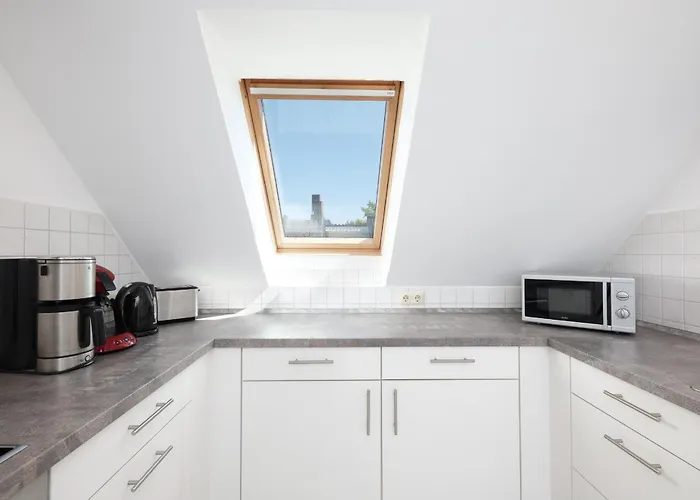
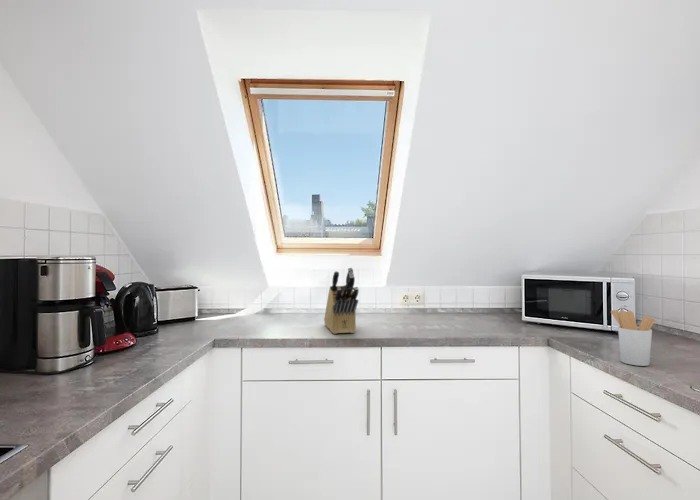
+ knife block (340, 298)
+ utensil holder (630, 335)
